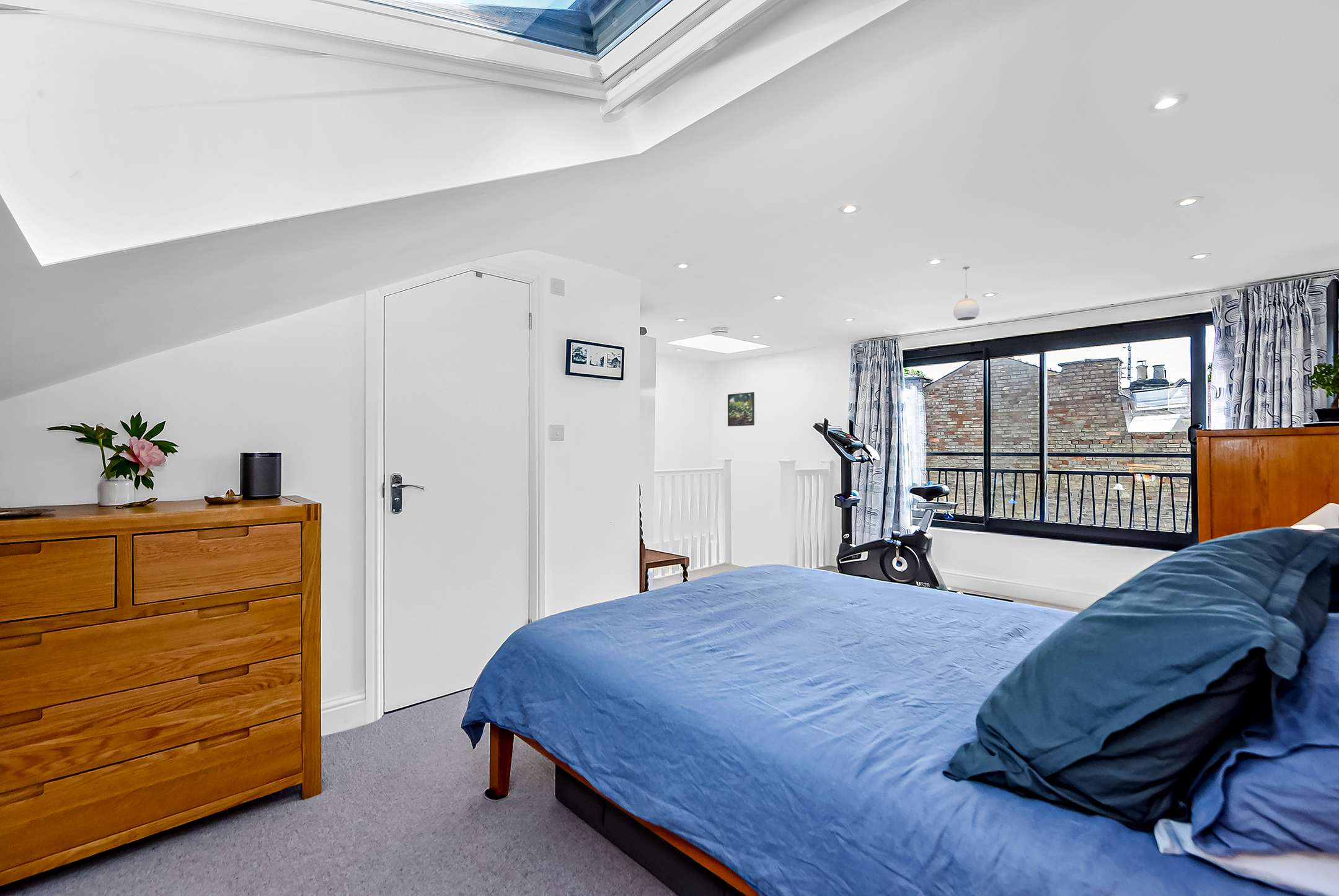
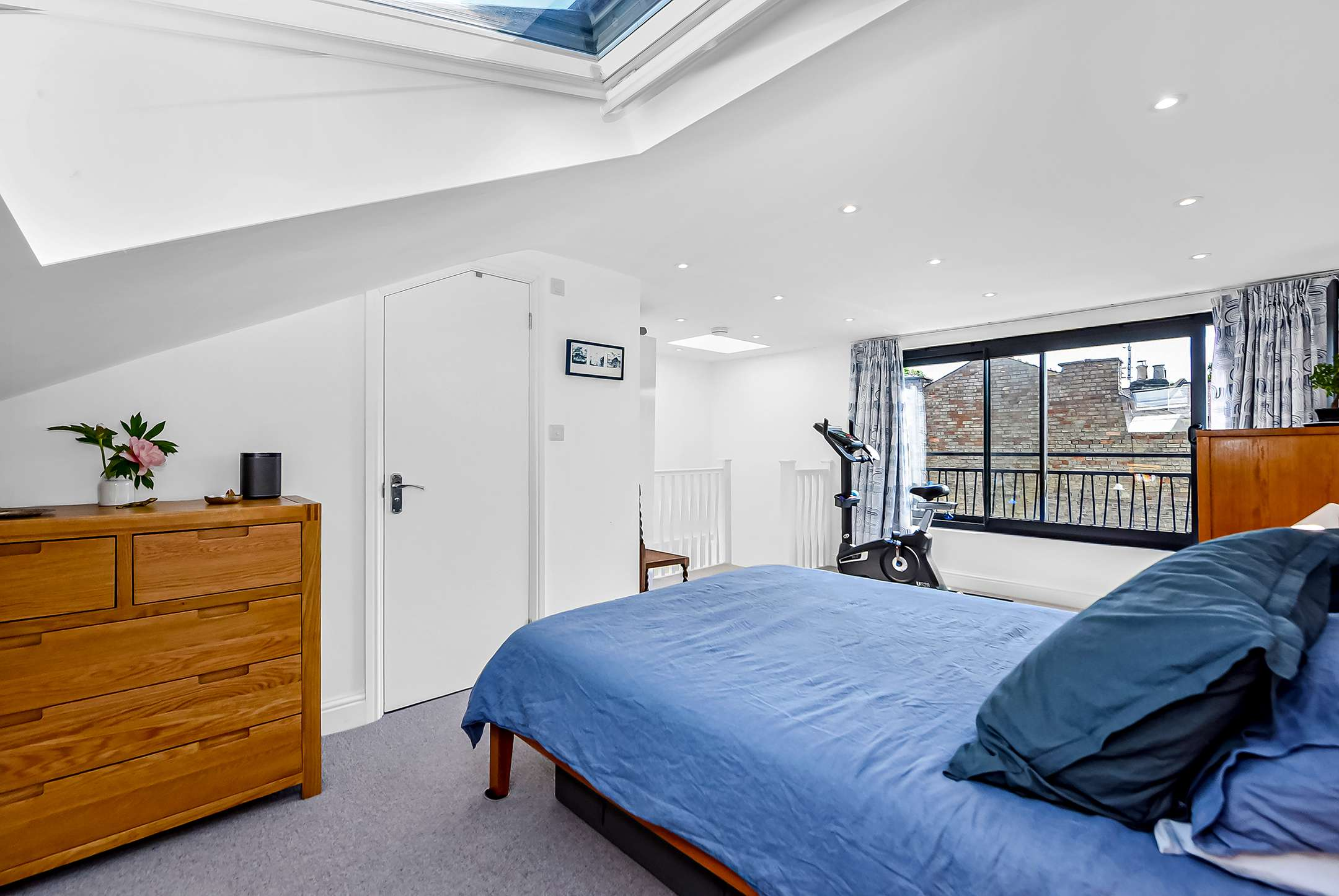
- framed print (741, 410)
- pendant light (966, 292)
